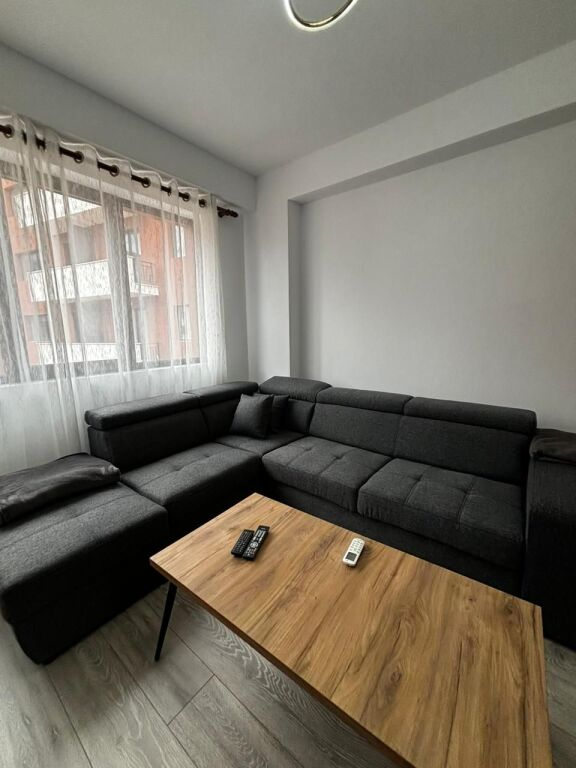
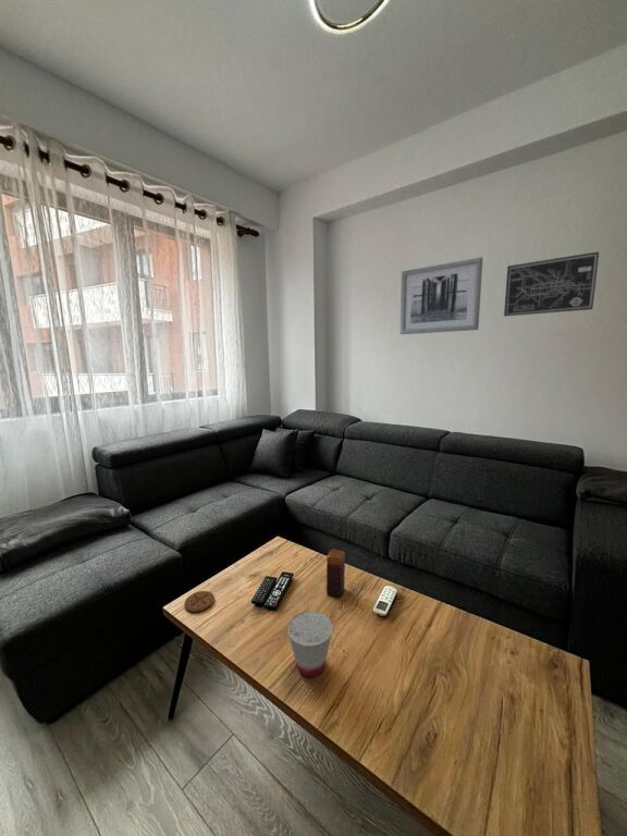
+ cup (310, 646)
+ candle (335, 571)
+ coaster (199, 601)
+ wall art (548, 286)
+ wall art (438, 298)
